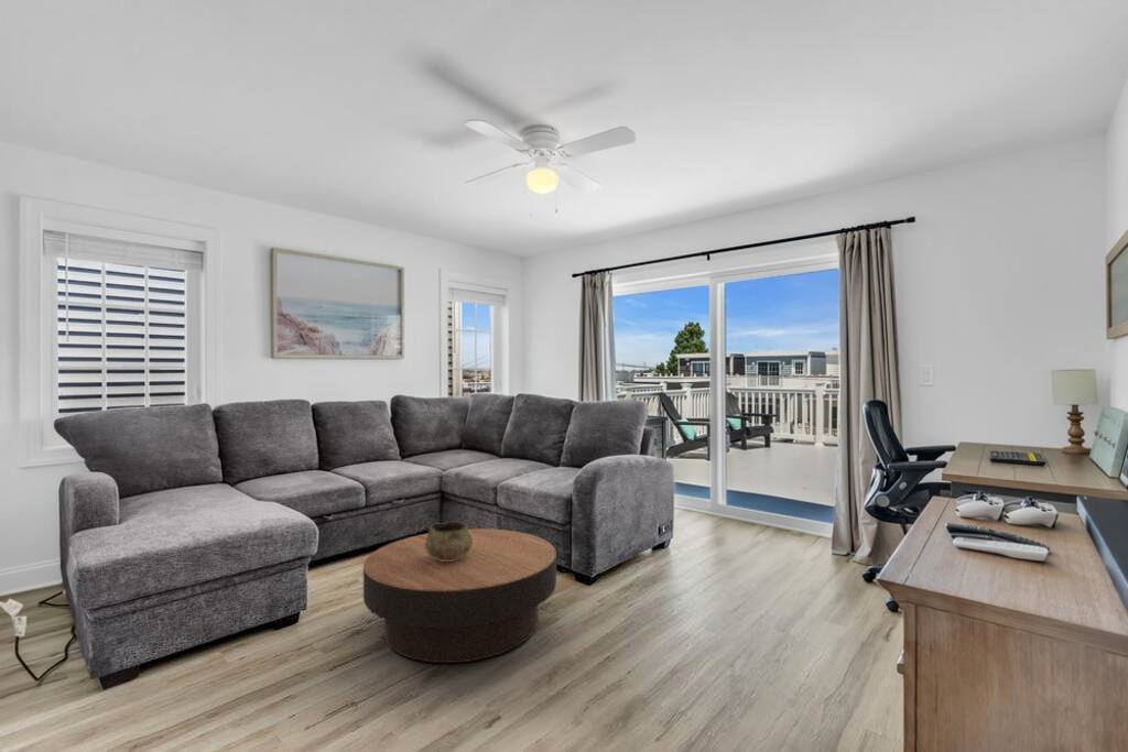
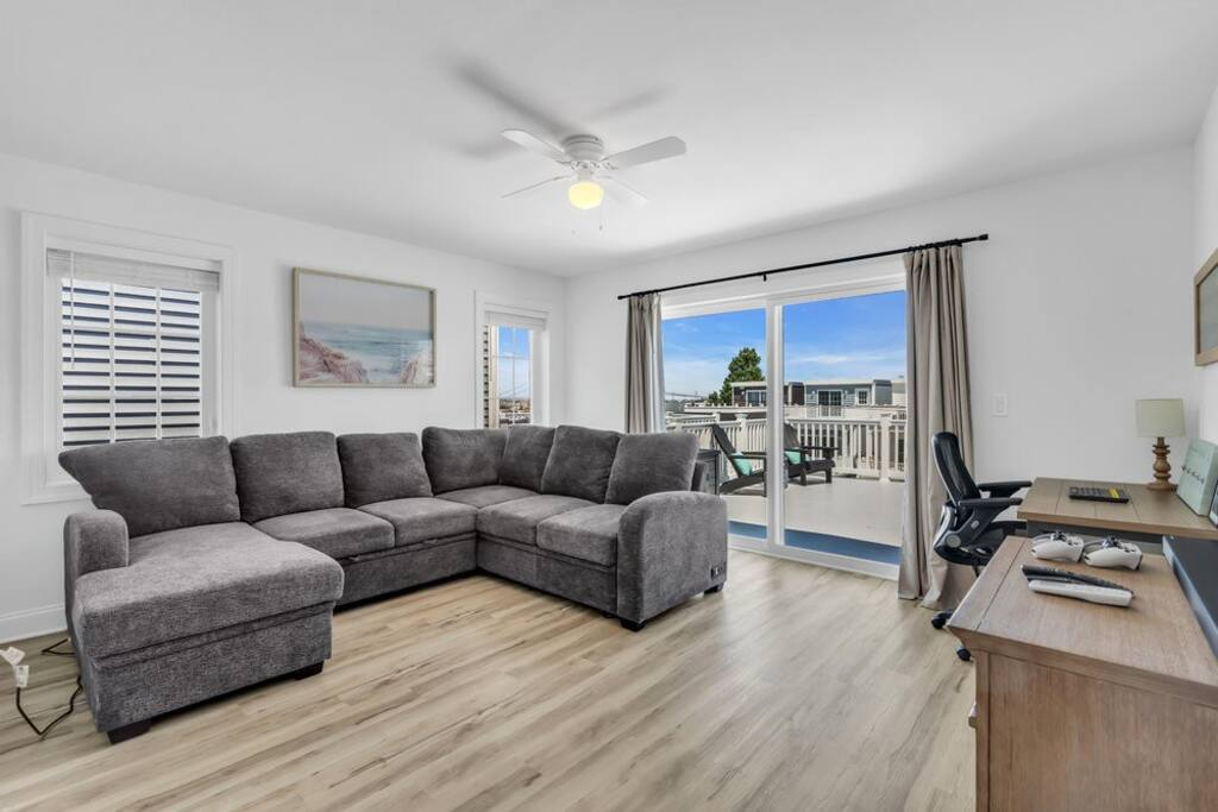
- coffee table (463, 589)
- decorative bowl (448, 542)
